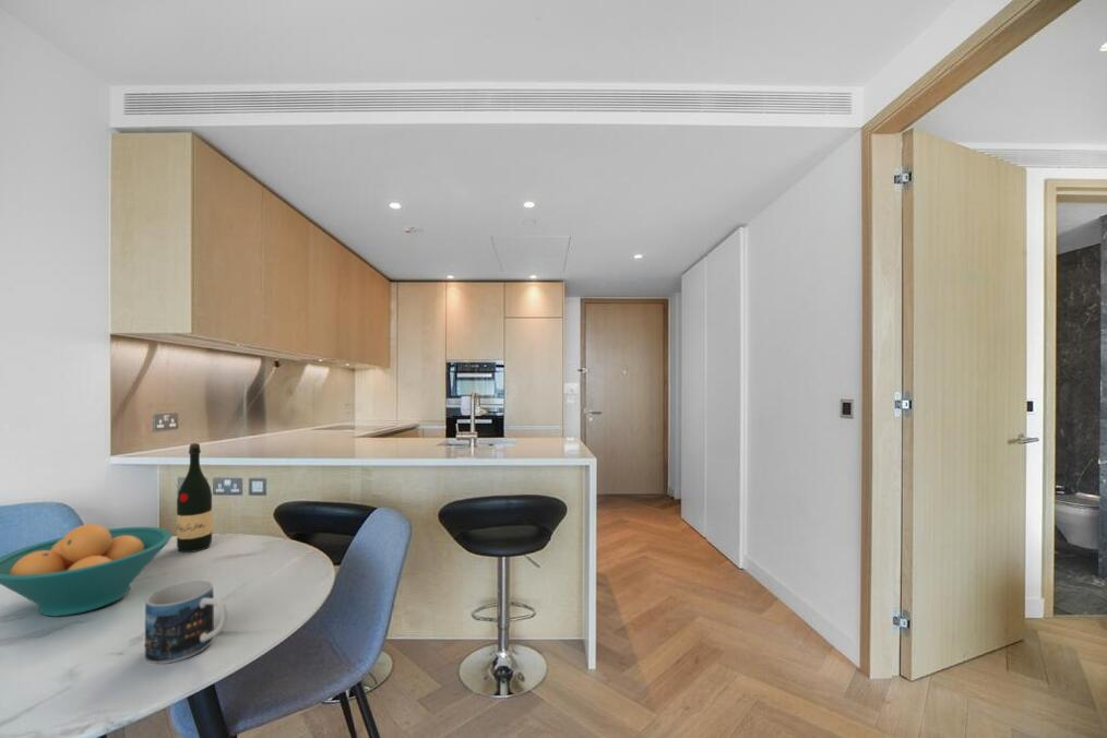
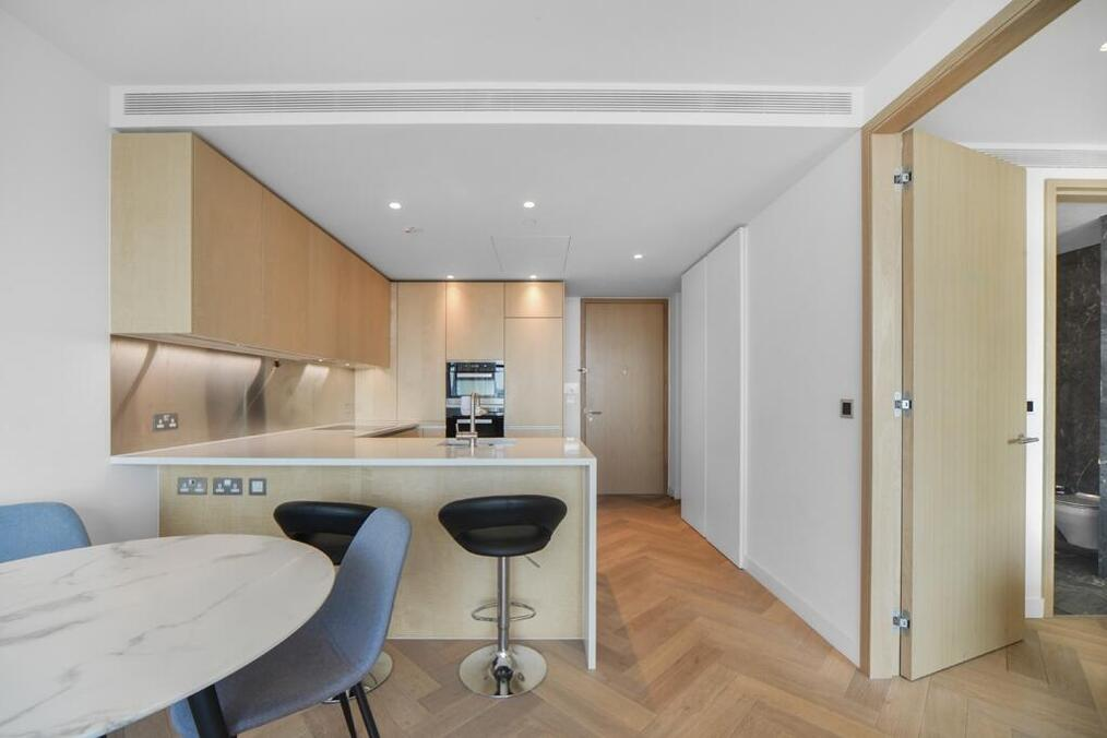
- mug (191, 621)
- wine bottle (194, 496)
- fruit bowl (86, 562)
